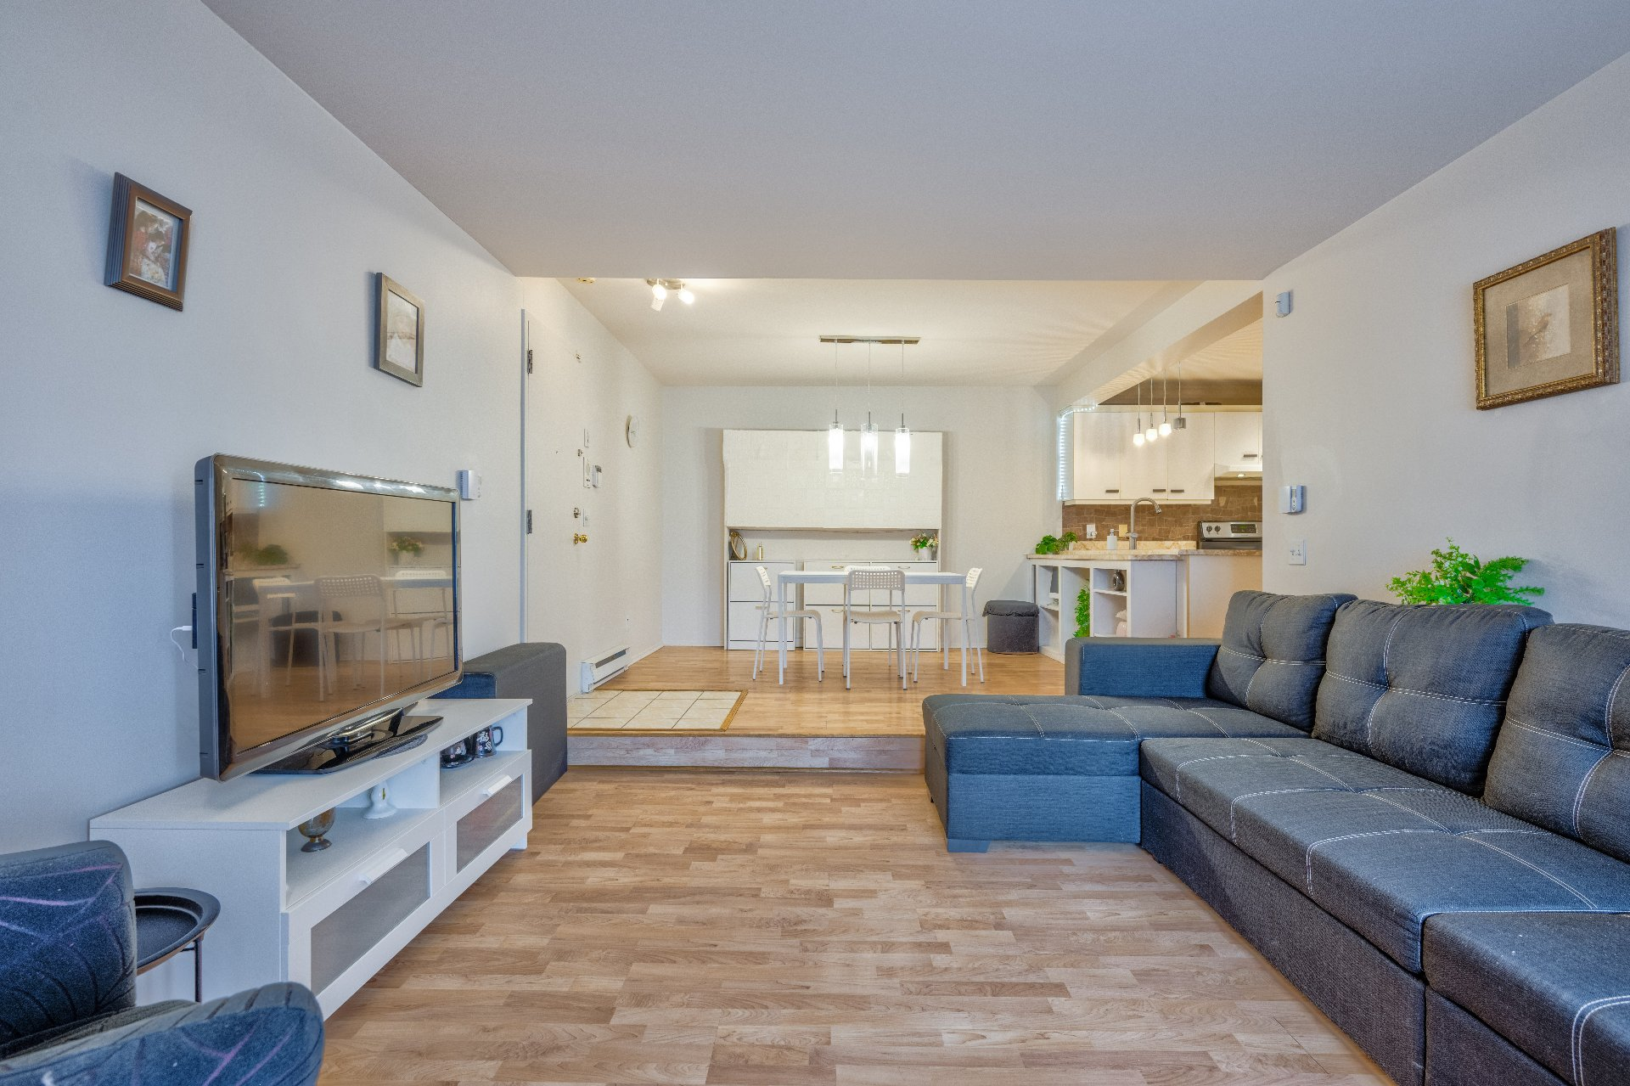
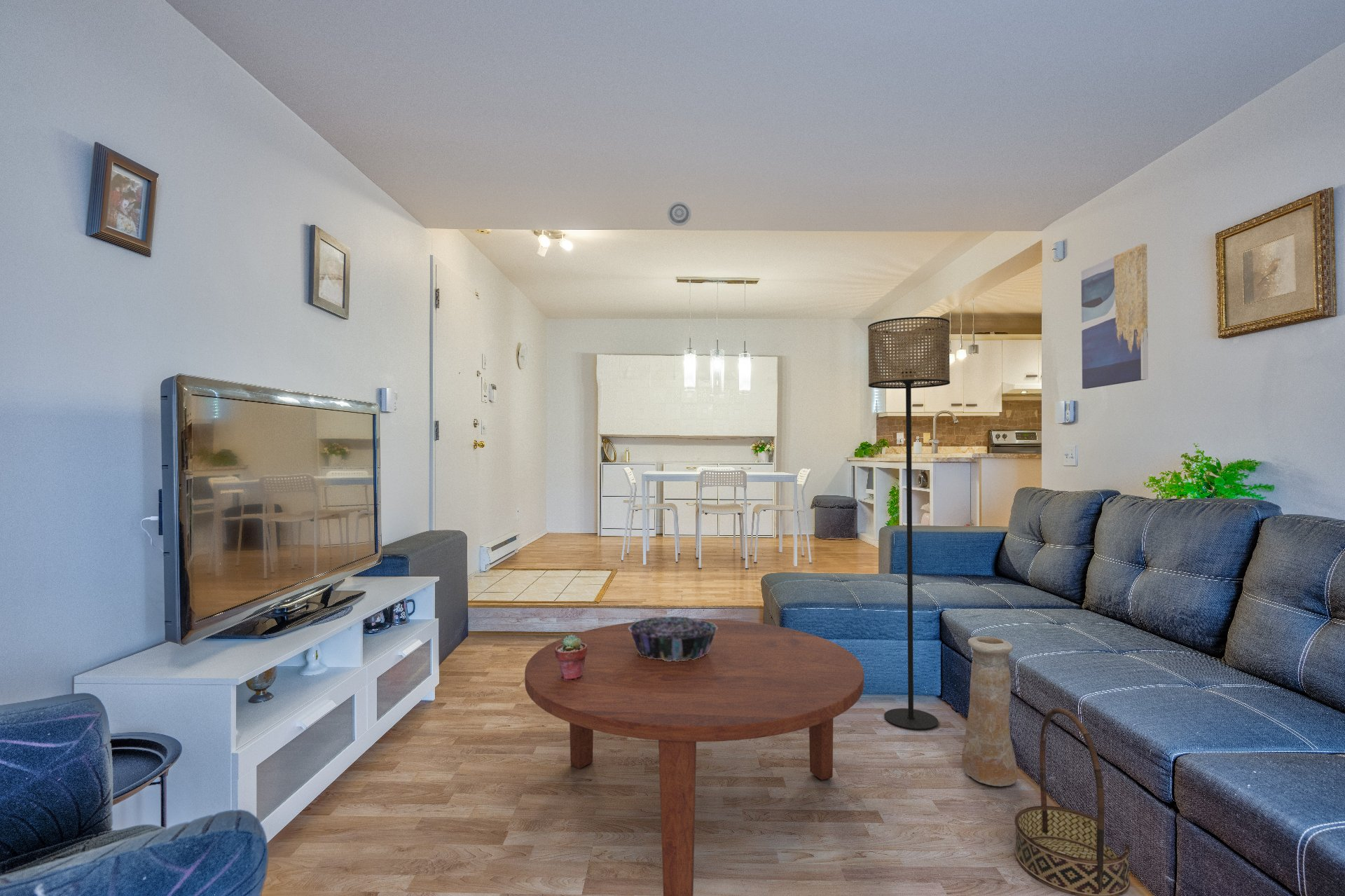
+ smoke detector (679, 213)
+ coffee table (693, 732)
+ floor lamp (909, 521)
+ potted succulent (571, 654)
+ wall art (1112, 321)
+ basket (1065, 808)
+ decorative bowl (672, 638)
+ vase (989, 709)
